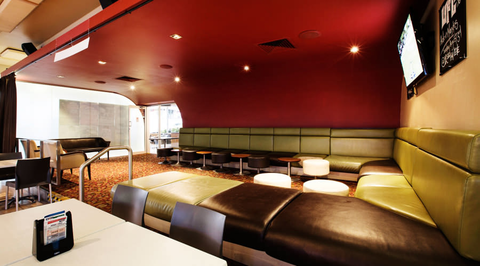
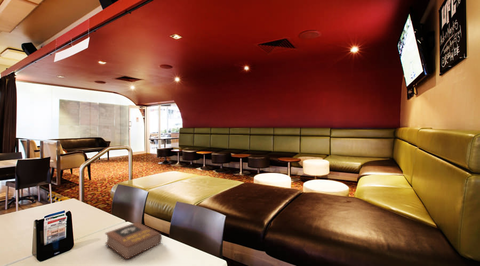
+ book (132, 237)
